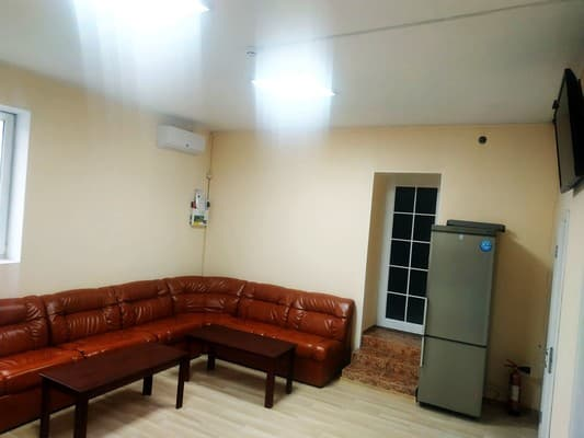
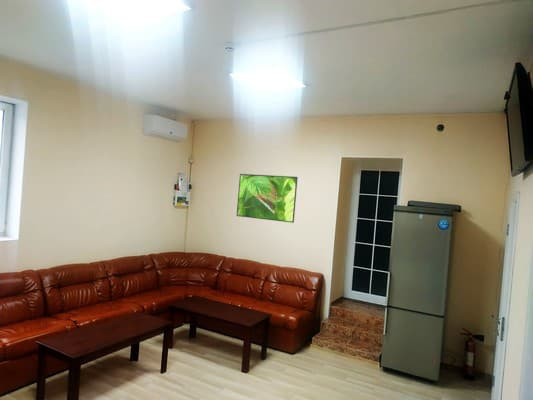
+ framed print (265, 197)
